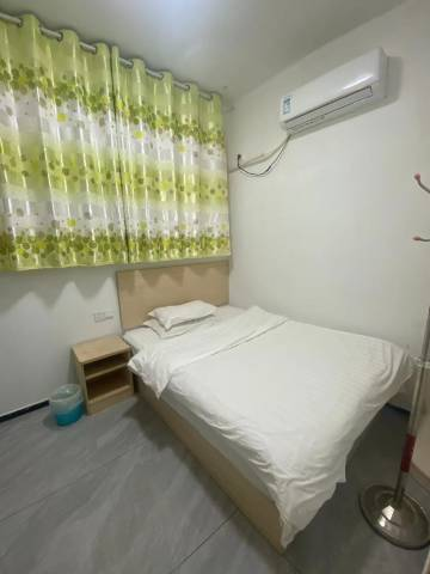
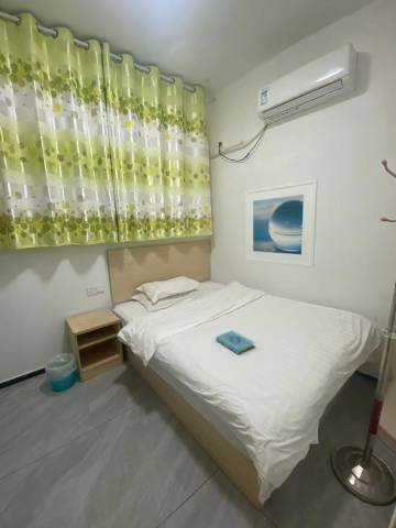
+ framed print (275, 226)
+ book (234, 341)
